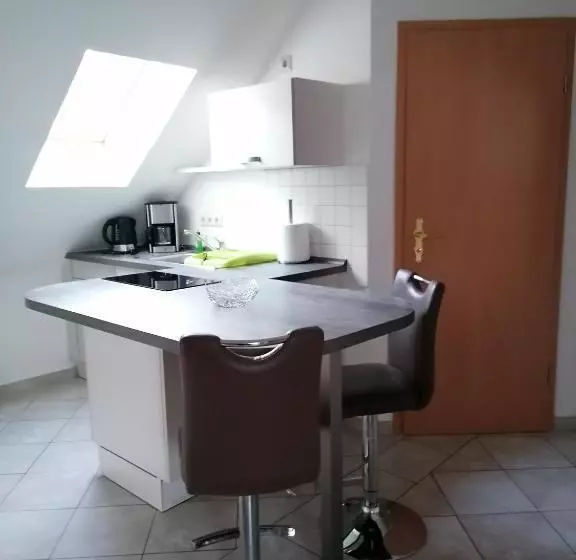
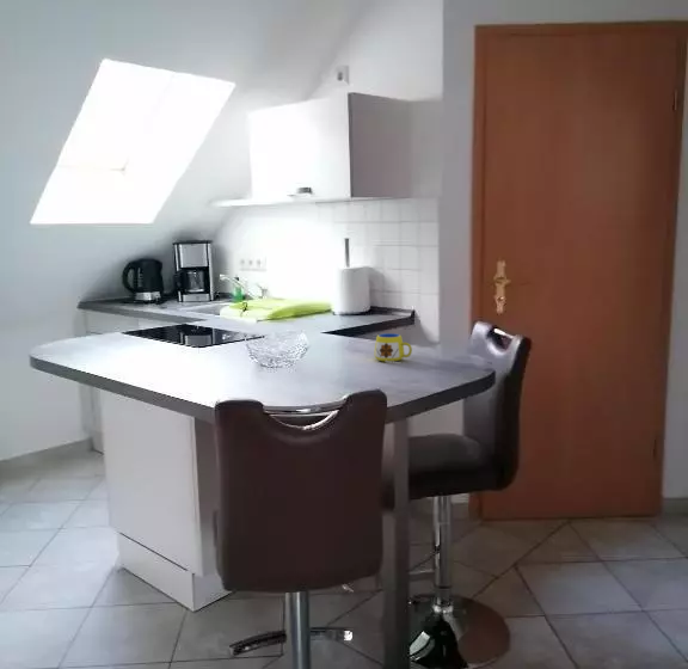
+ mug (393, 348)
